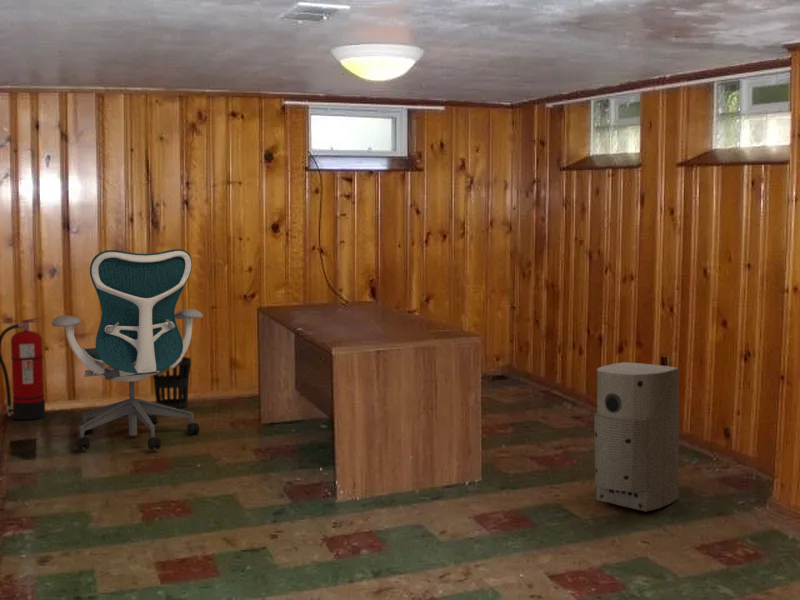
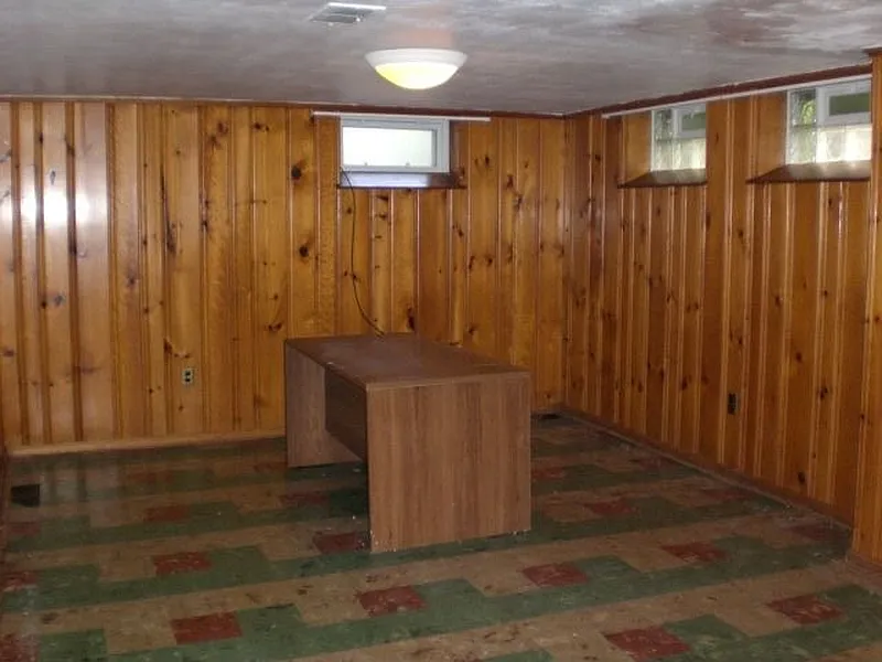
- wastebasket (171, 382)
- office chair (130, 344)
- fire extinguisher (23, 368)
- air purifier (634, 434)
